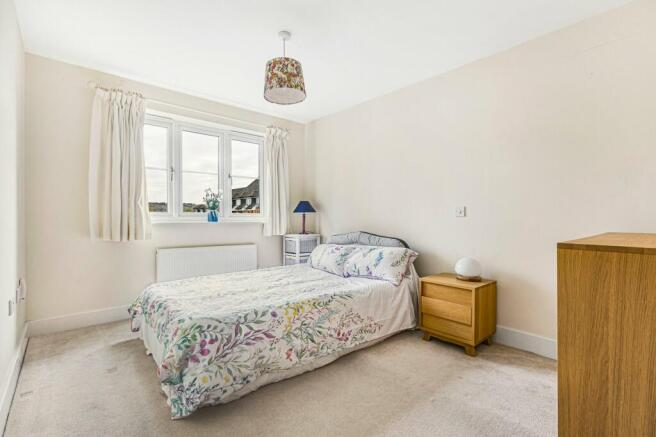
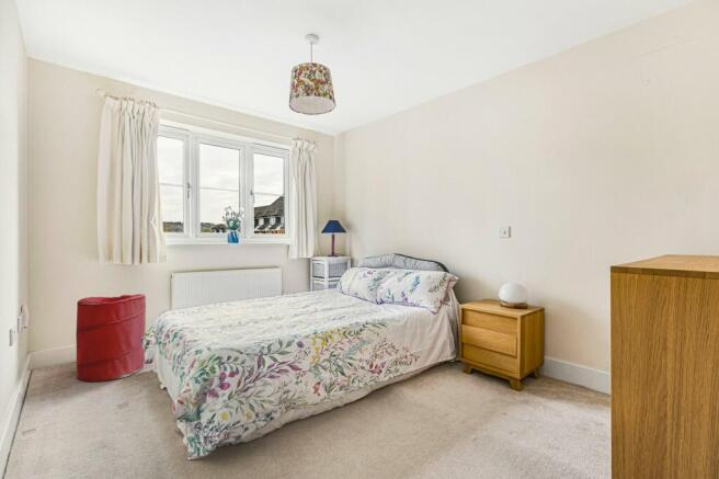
+ laundry hamper (112, 332)
